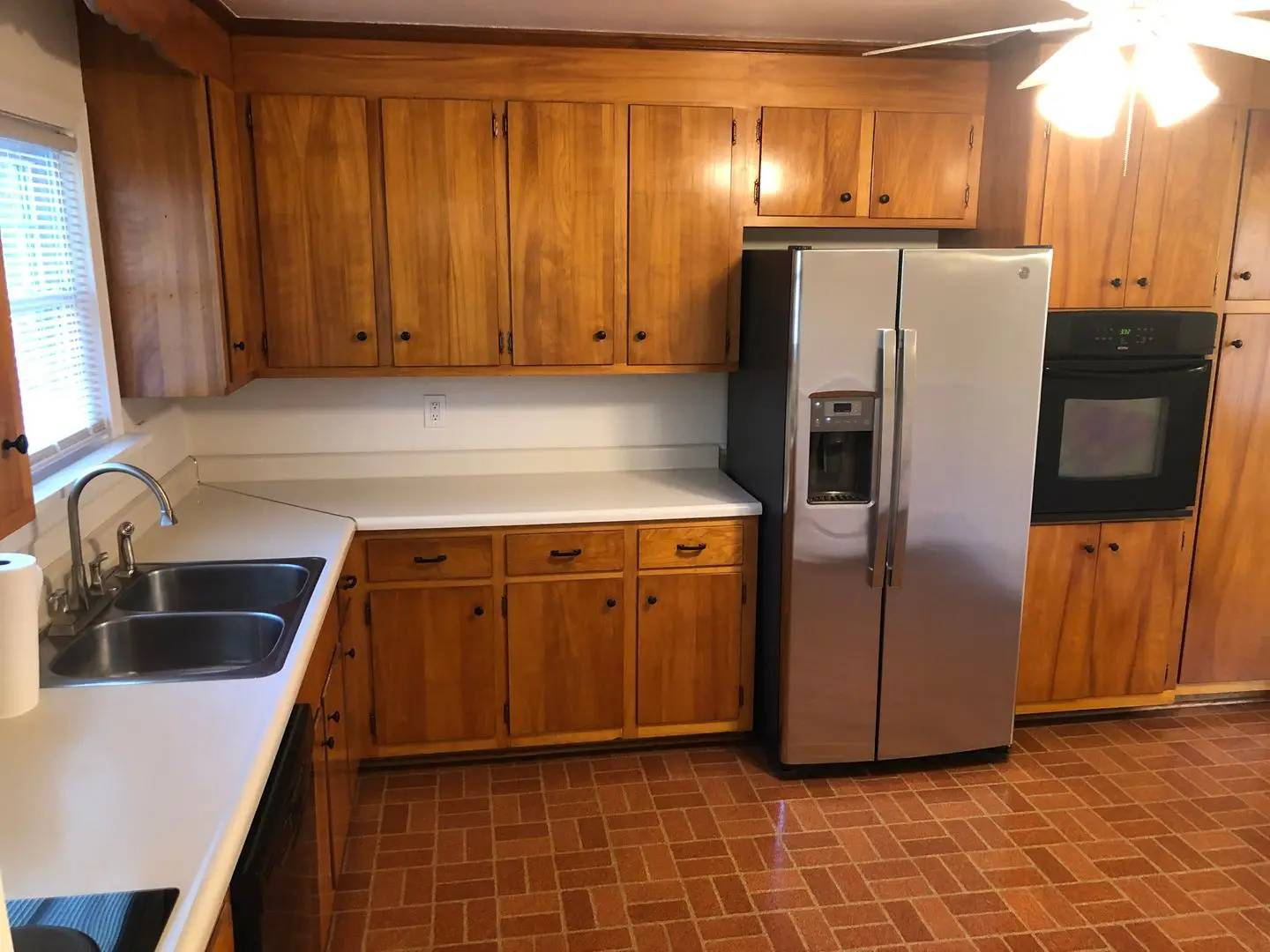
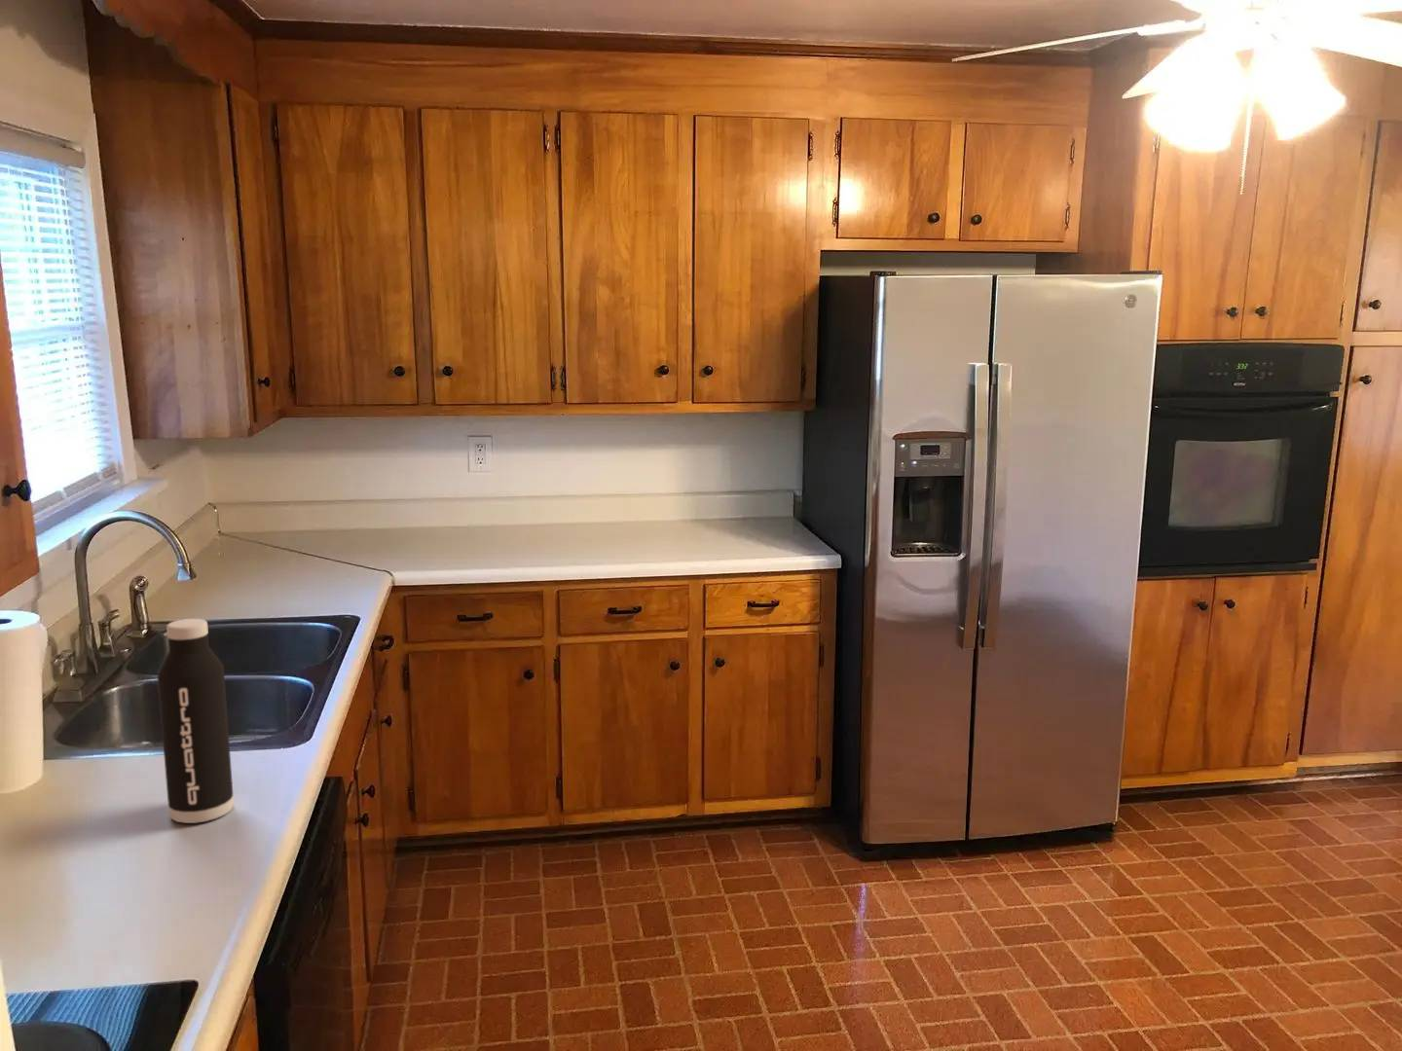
+ water bottle (194, 719)
